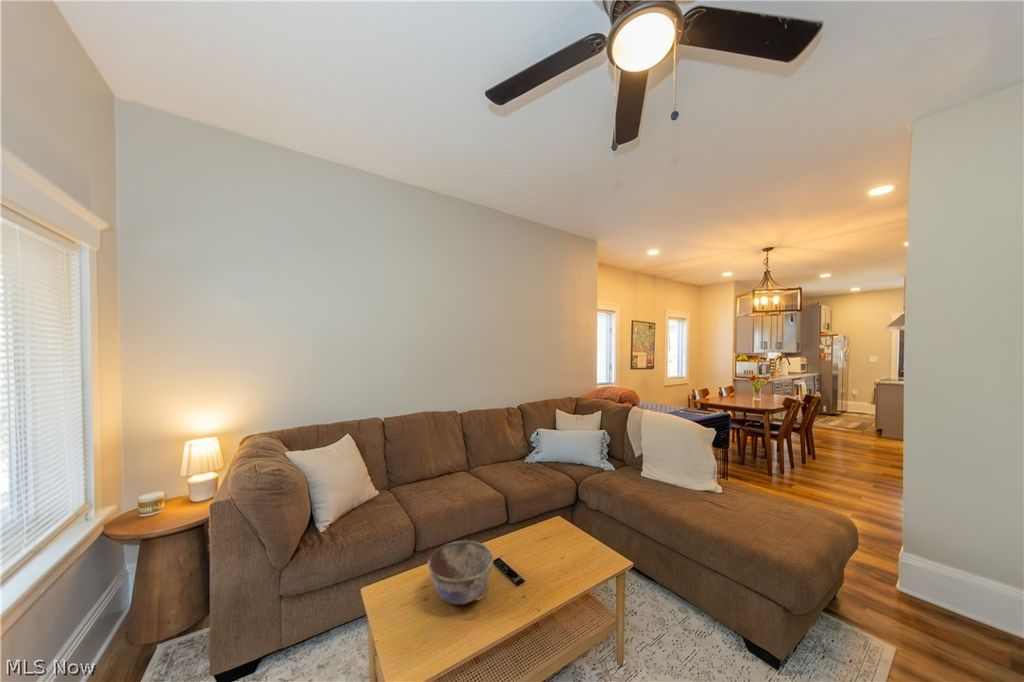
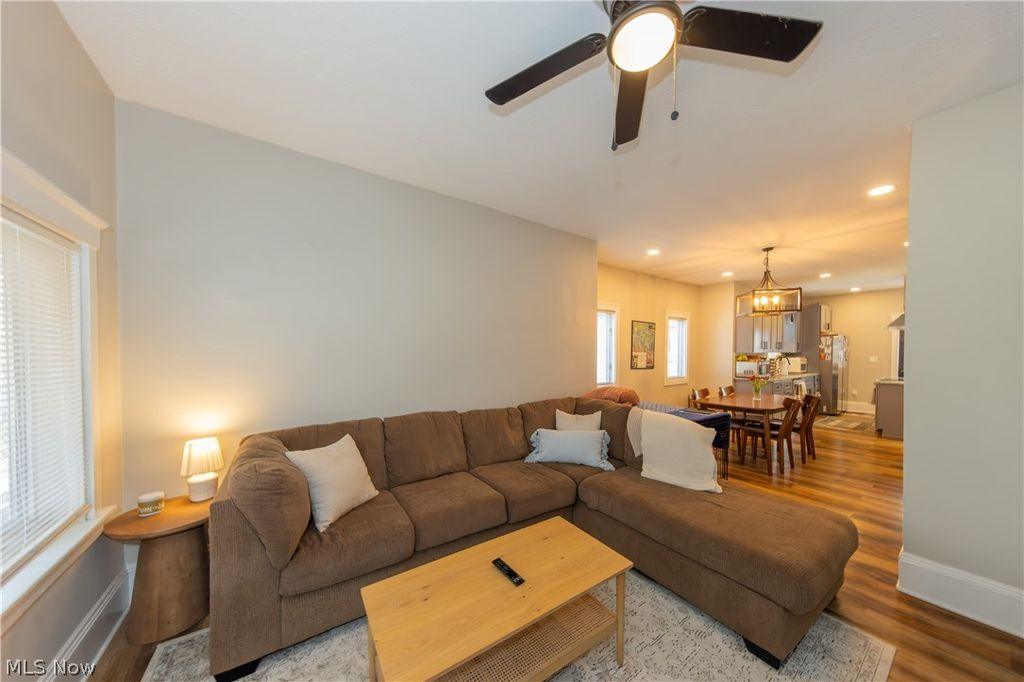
- bowl (461, 576)
